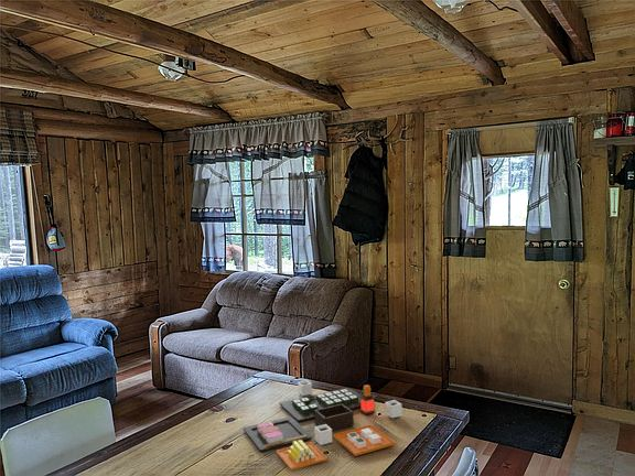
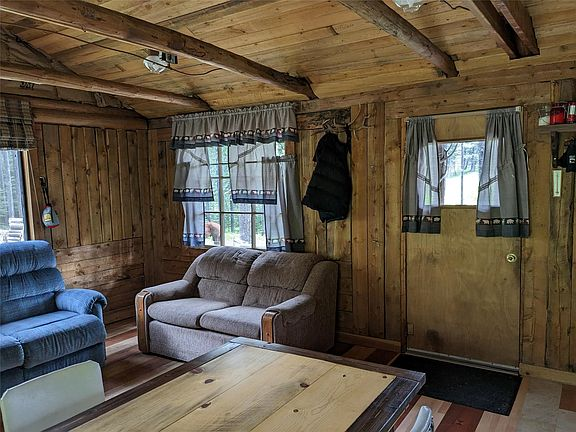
- toy food set (321, 407)
